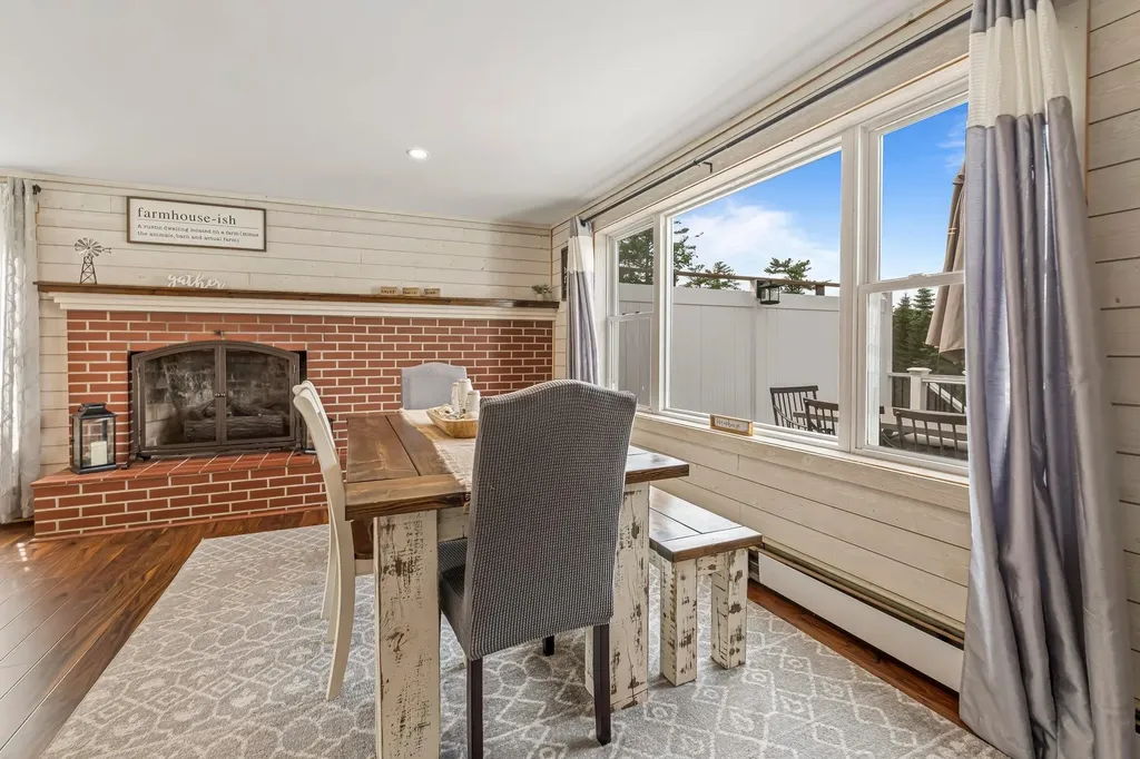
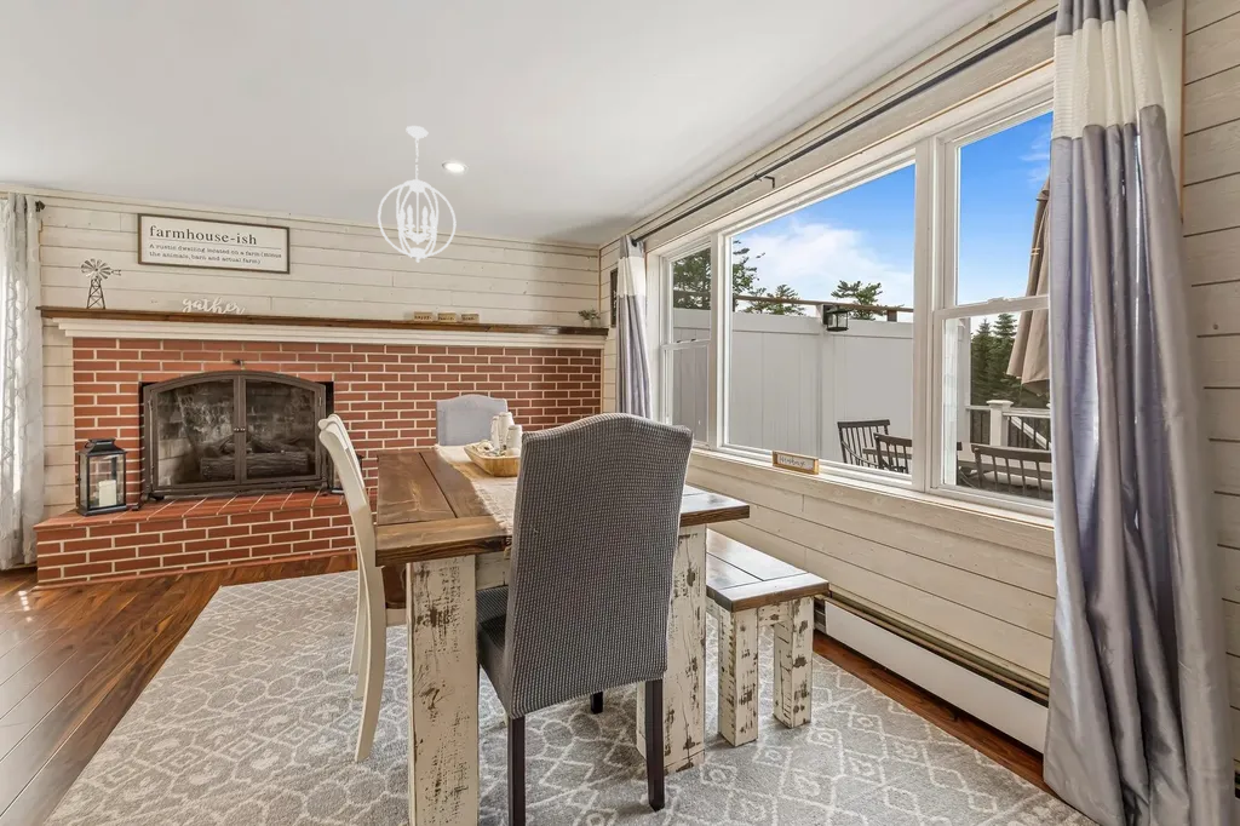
+ chandelier (417, 196)
